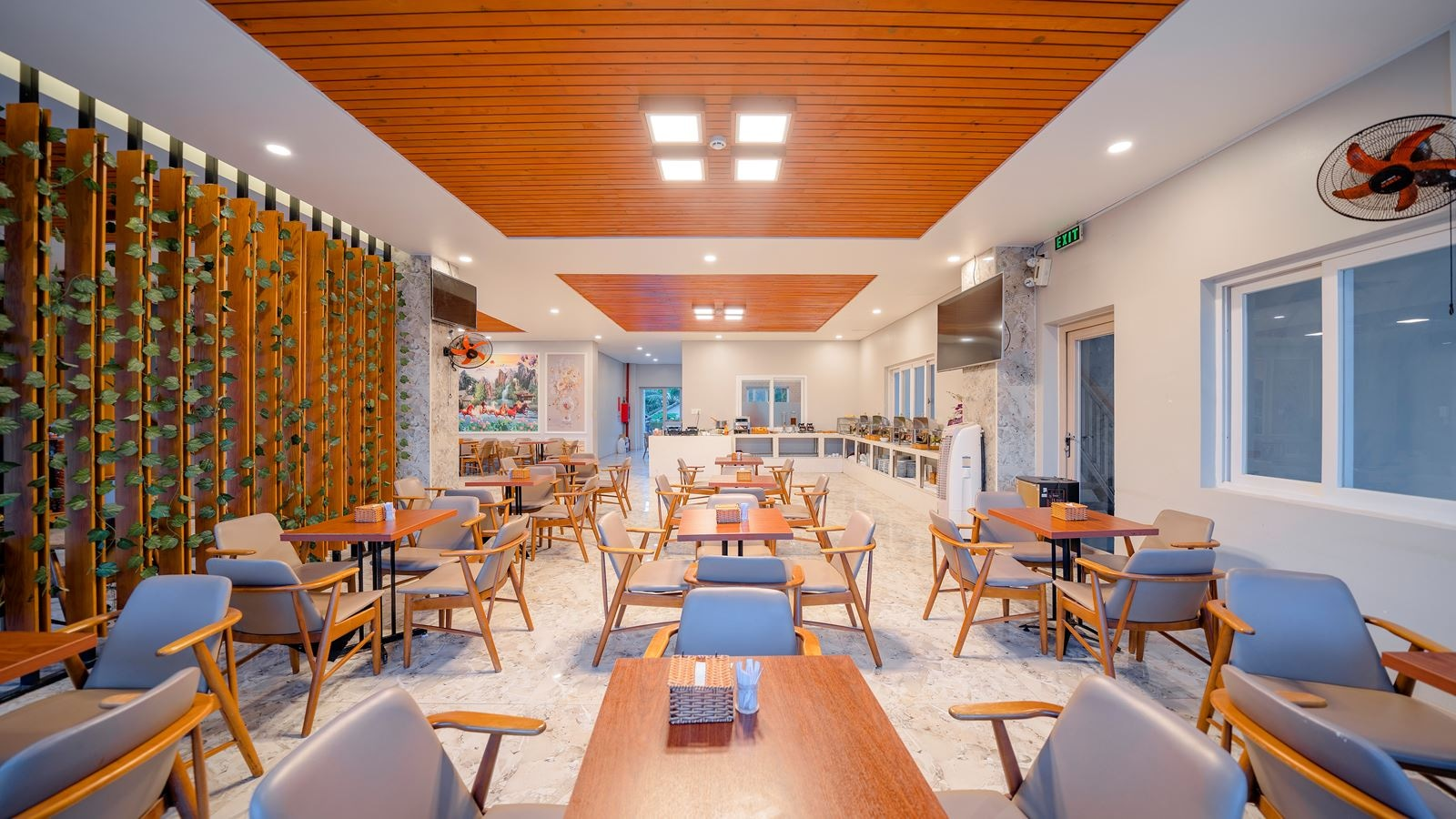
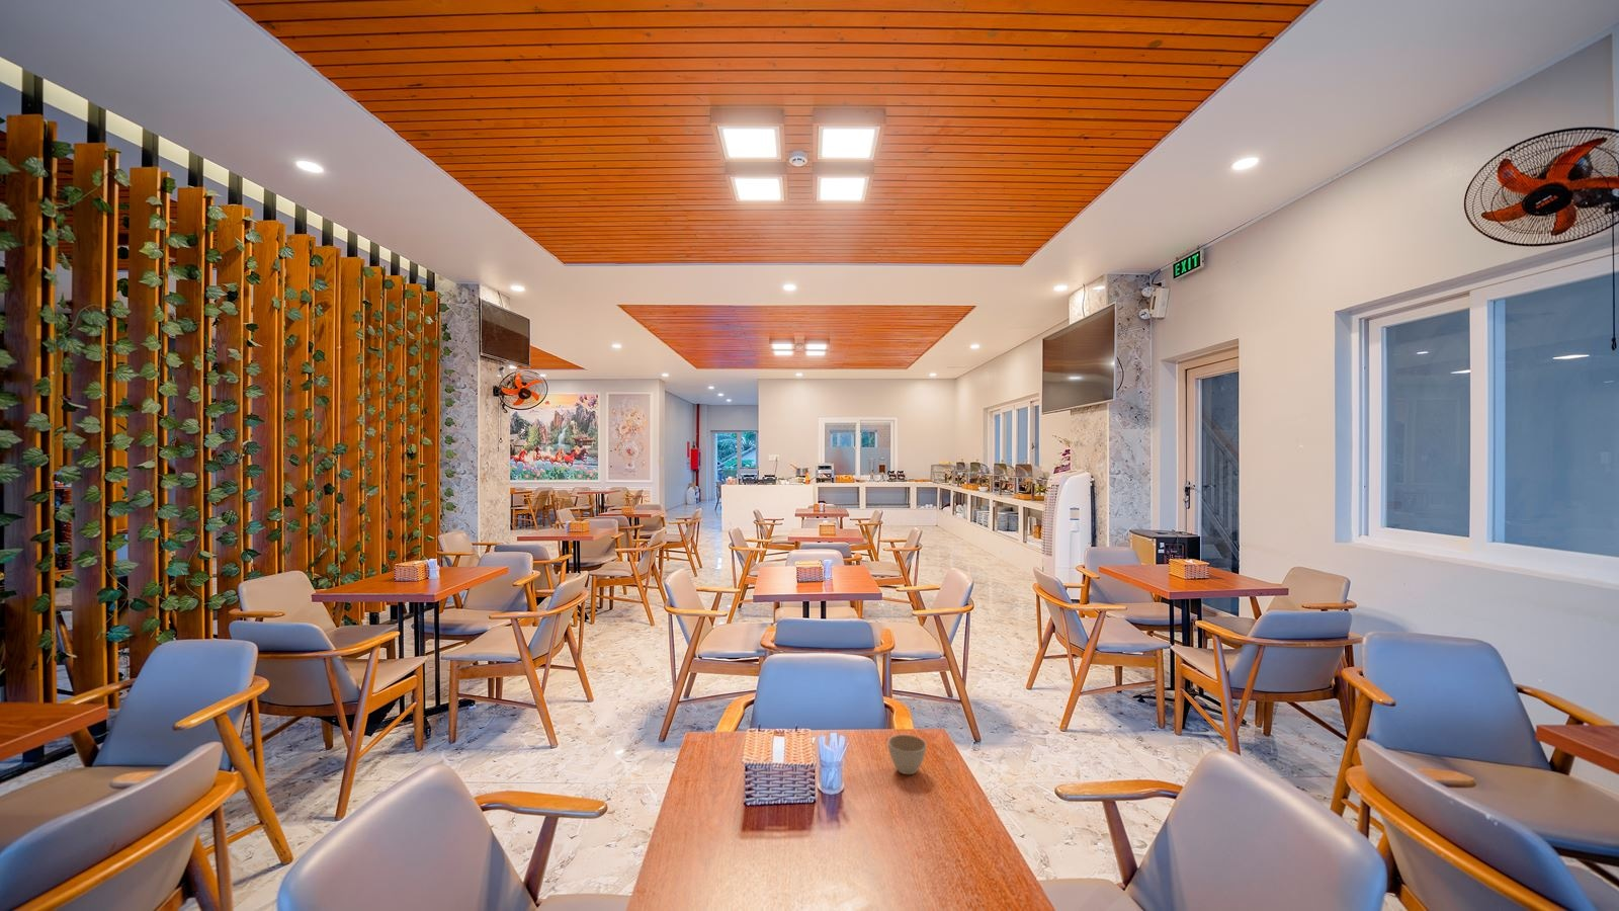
+ flower pot (906, 756)
